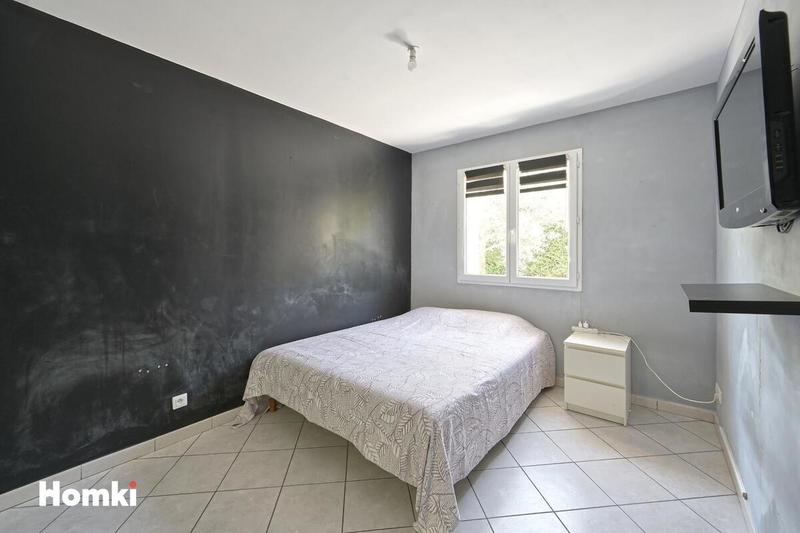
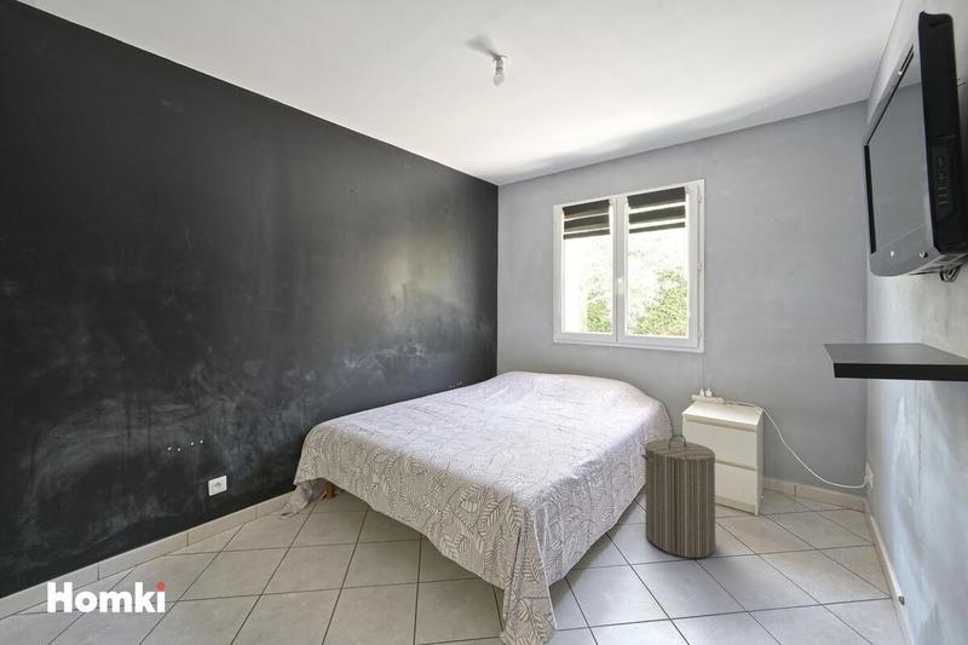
+ laundry hamper (679, 486)
